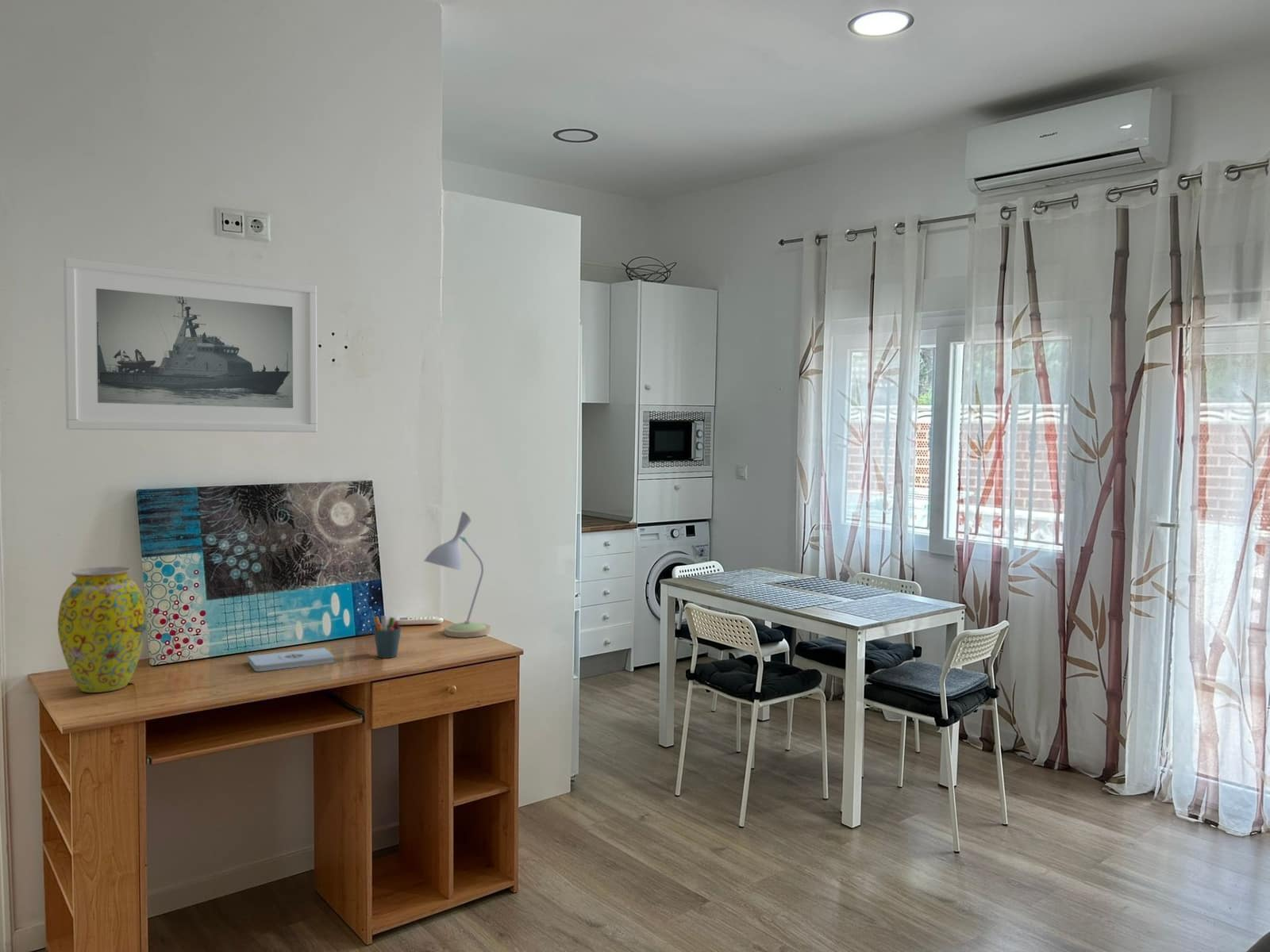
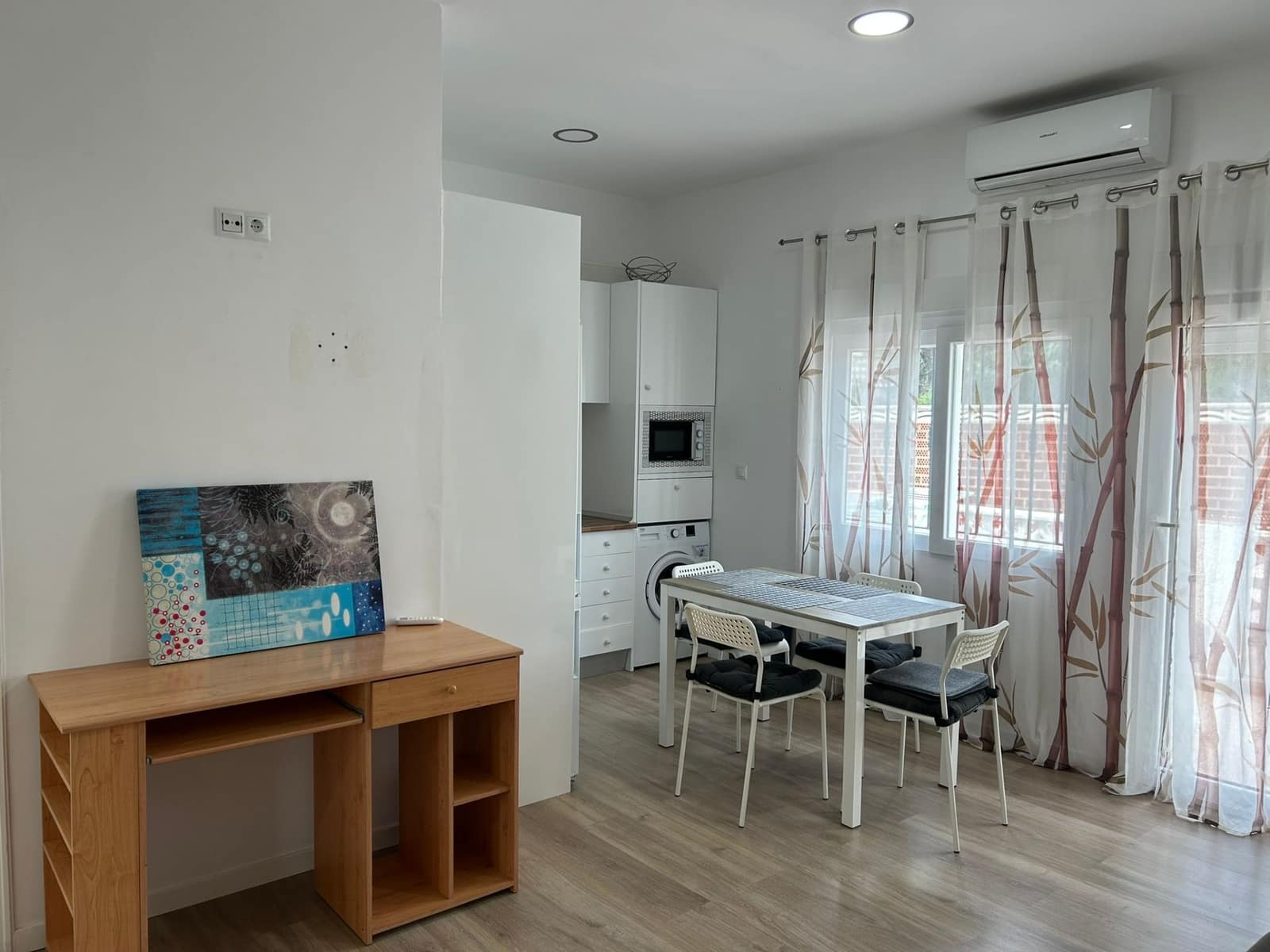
- pen holder (387, 634)
- desk lamp (459, 570)
- notepad (291, 659)
- vase (103, 628)
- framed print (200, 351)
